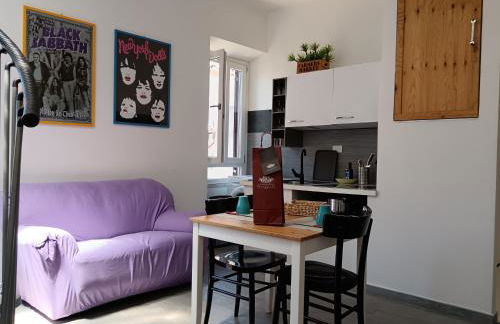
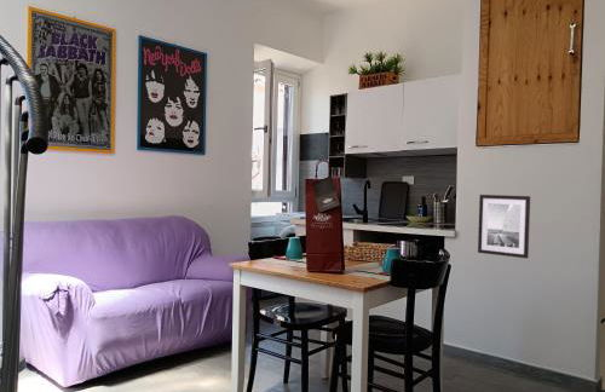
+ wall art (502, 225)
